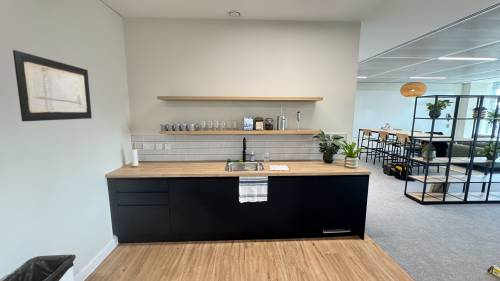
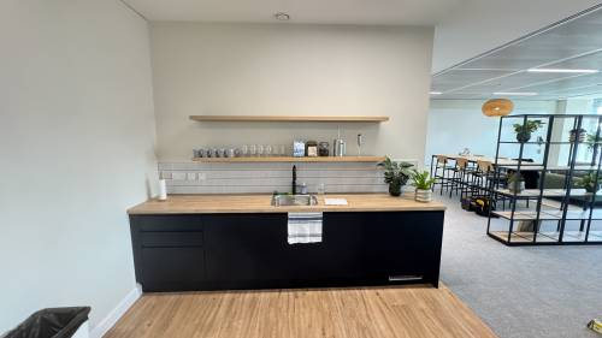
- wall art (60, 91)
